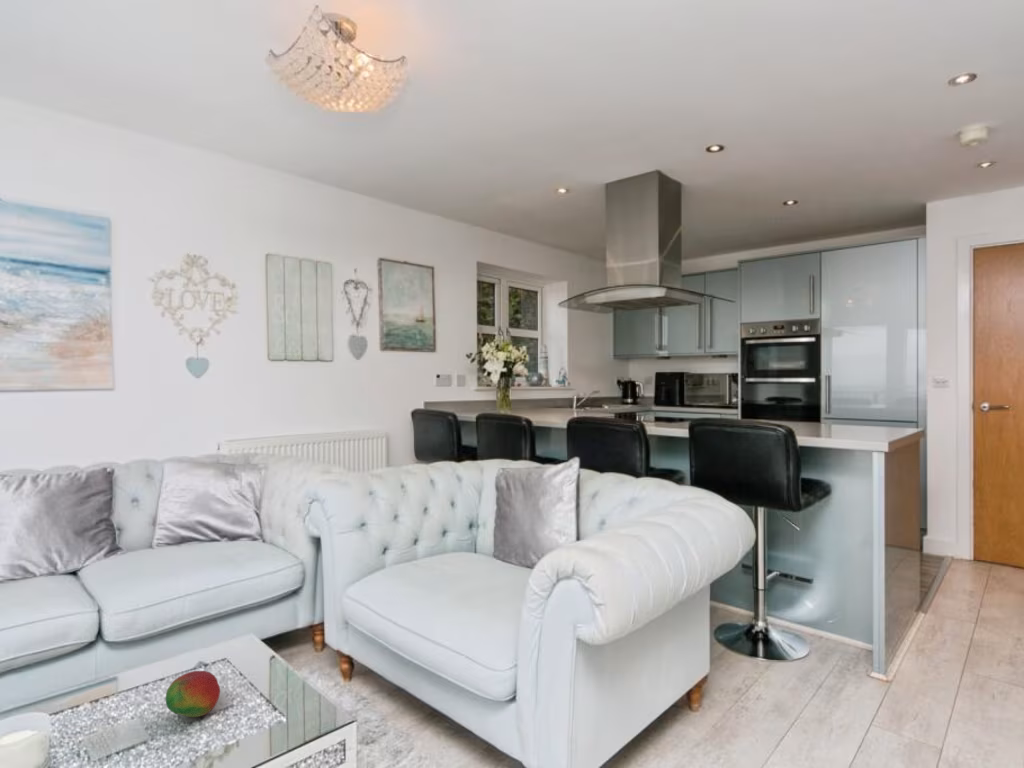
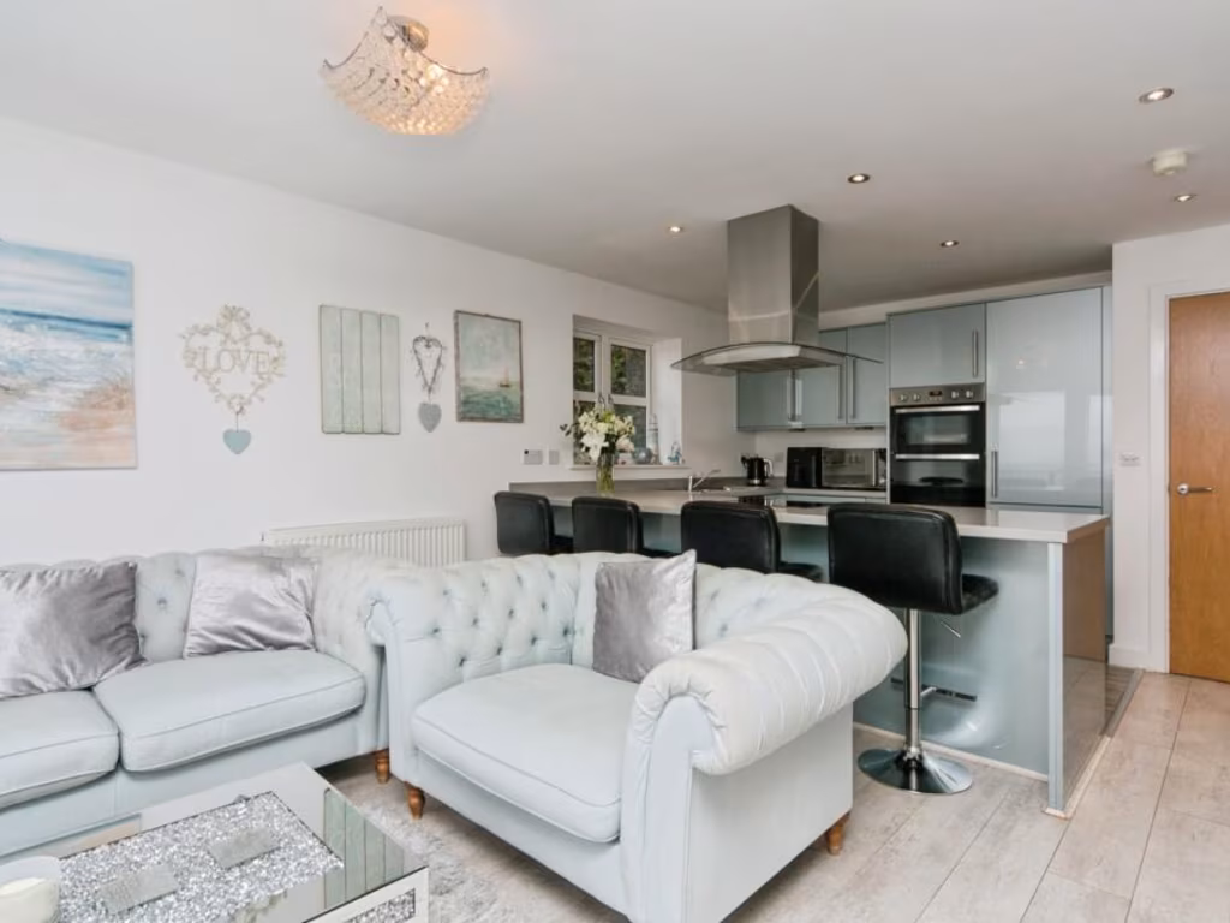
- fruit (193, 694)
